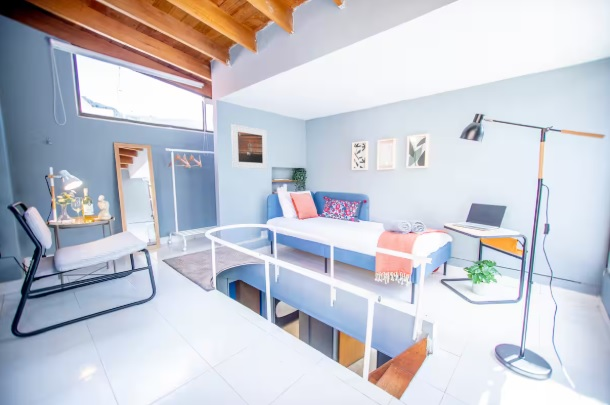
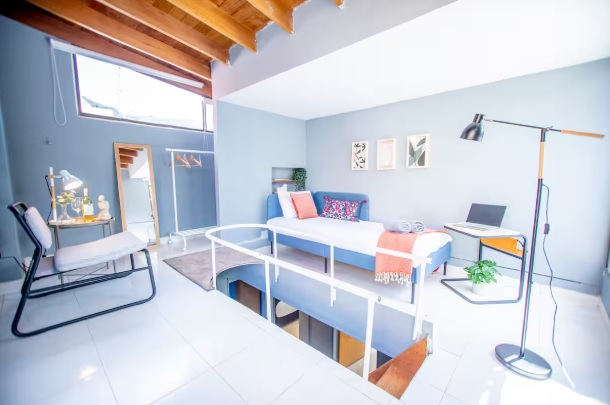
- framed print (250, 148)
